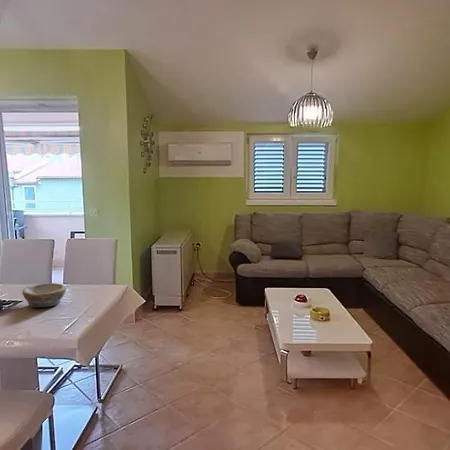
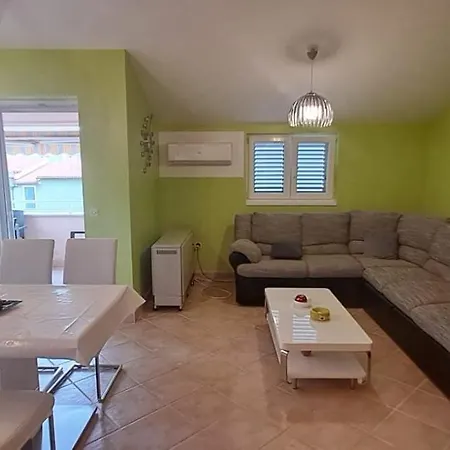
- bowl (45, 296)
